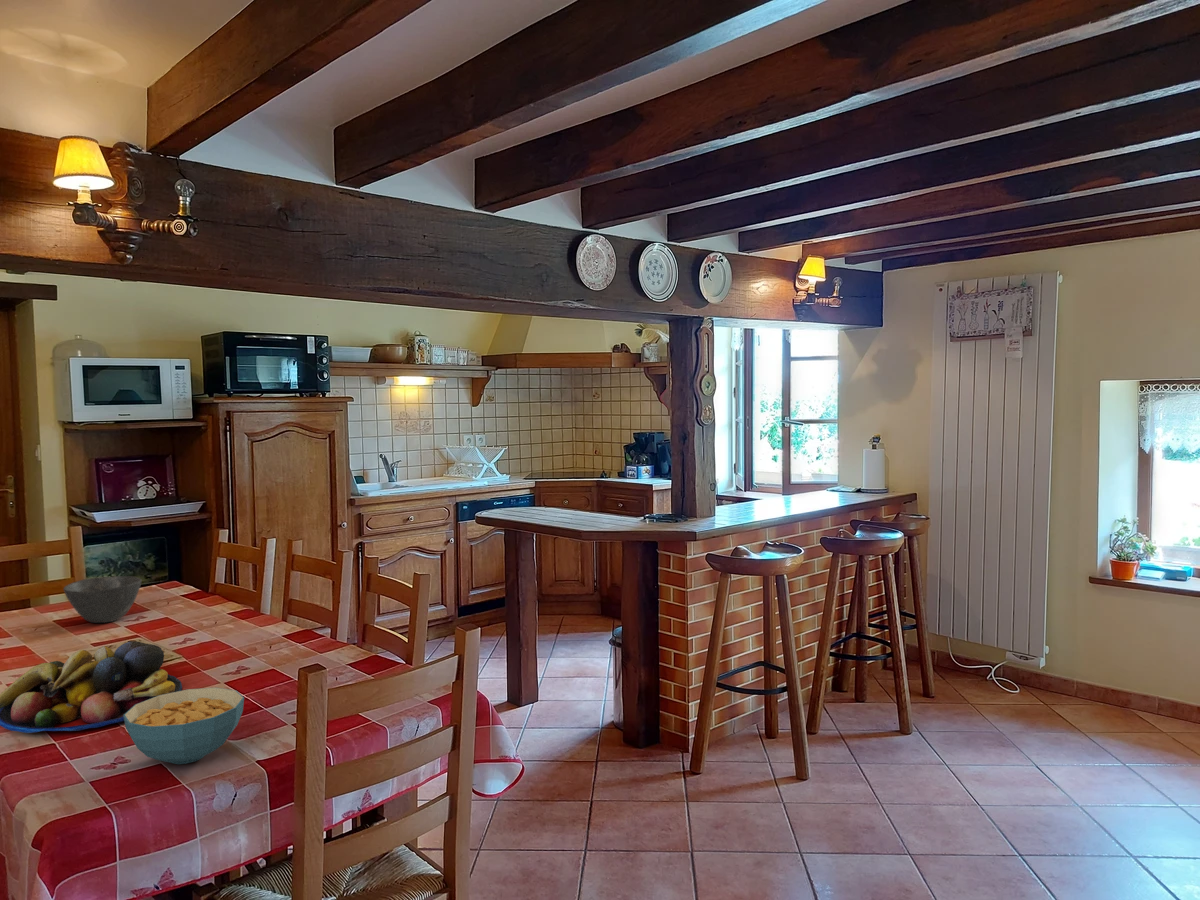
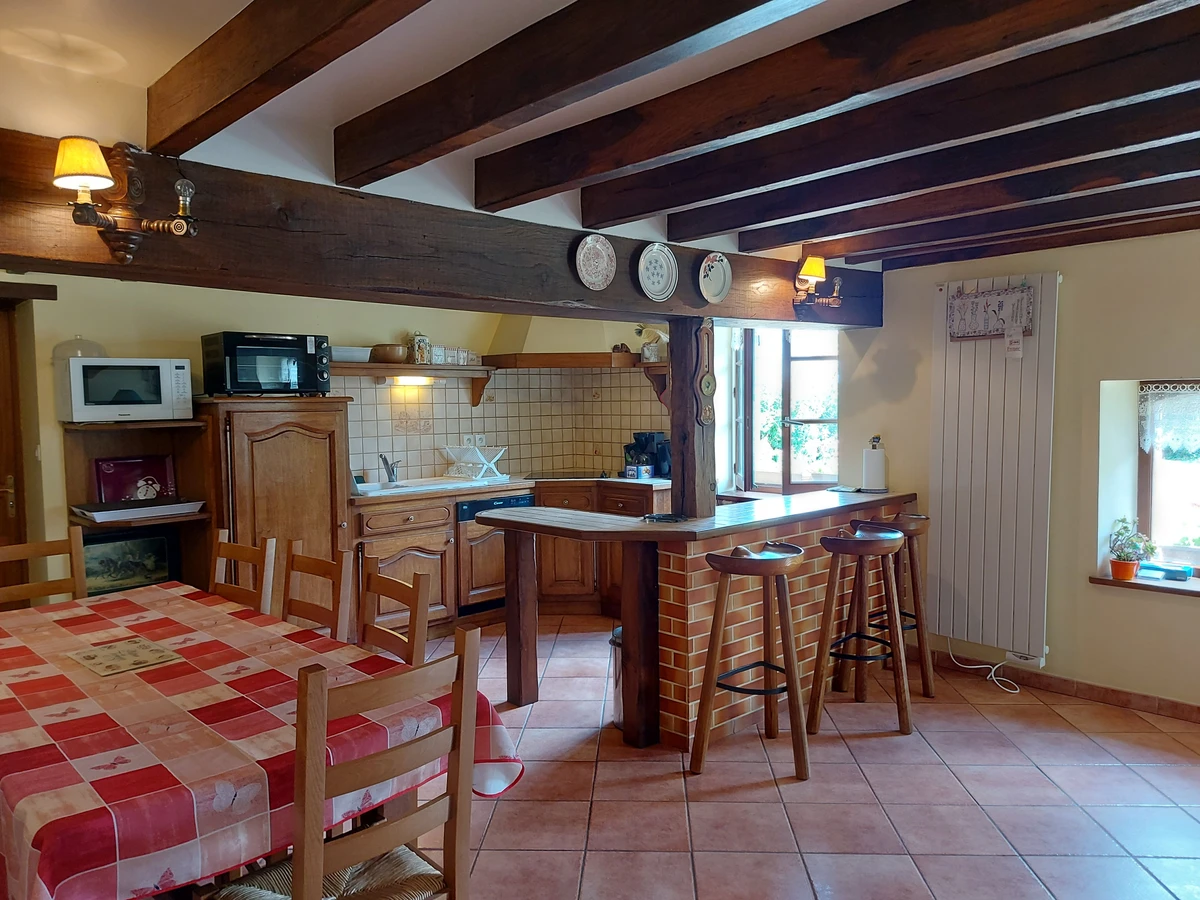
- fruit bowl (91, 675)
- cereal bowl (186, 731)
- bowl (103, 601)
